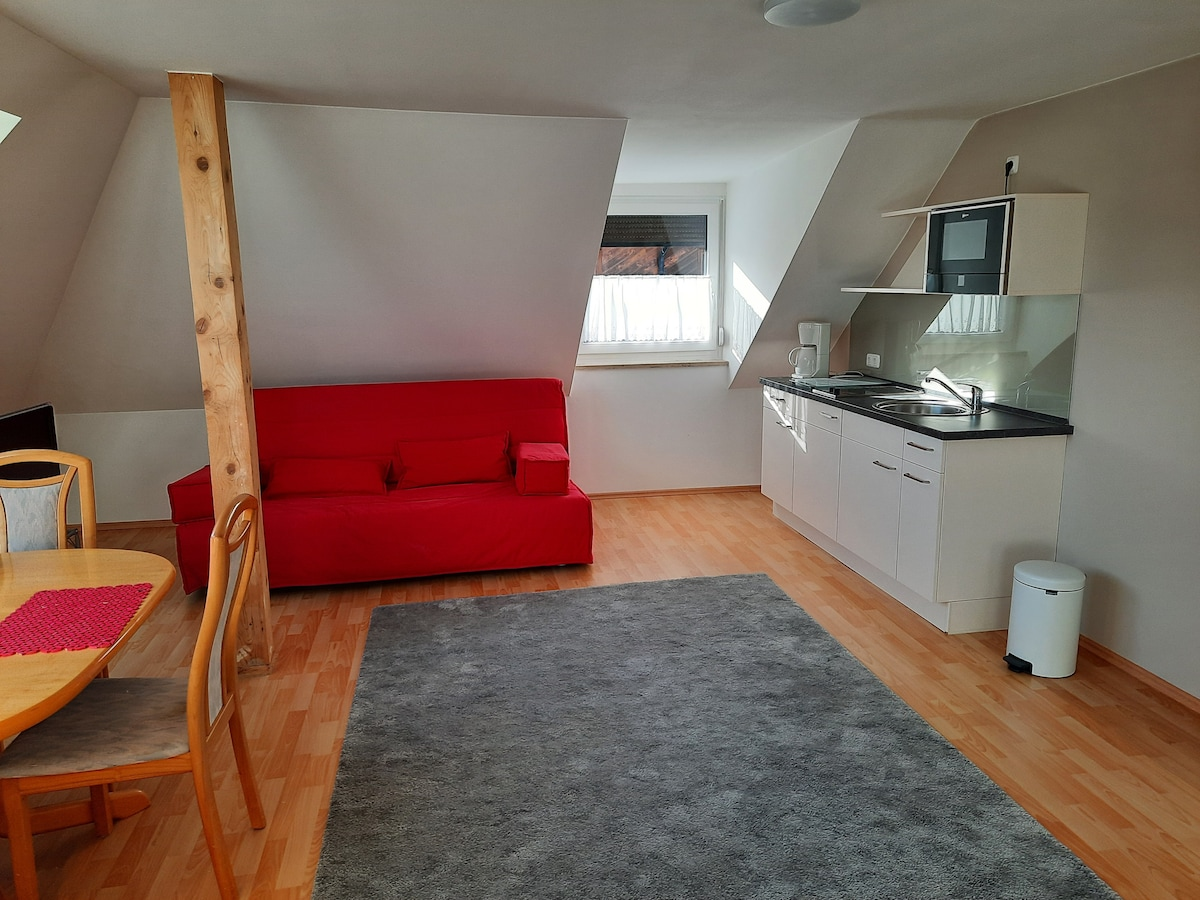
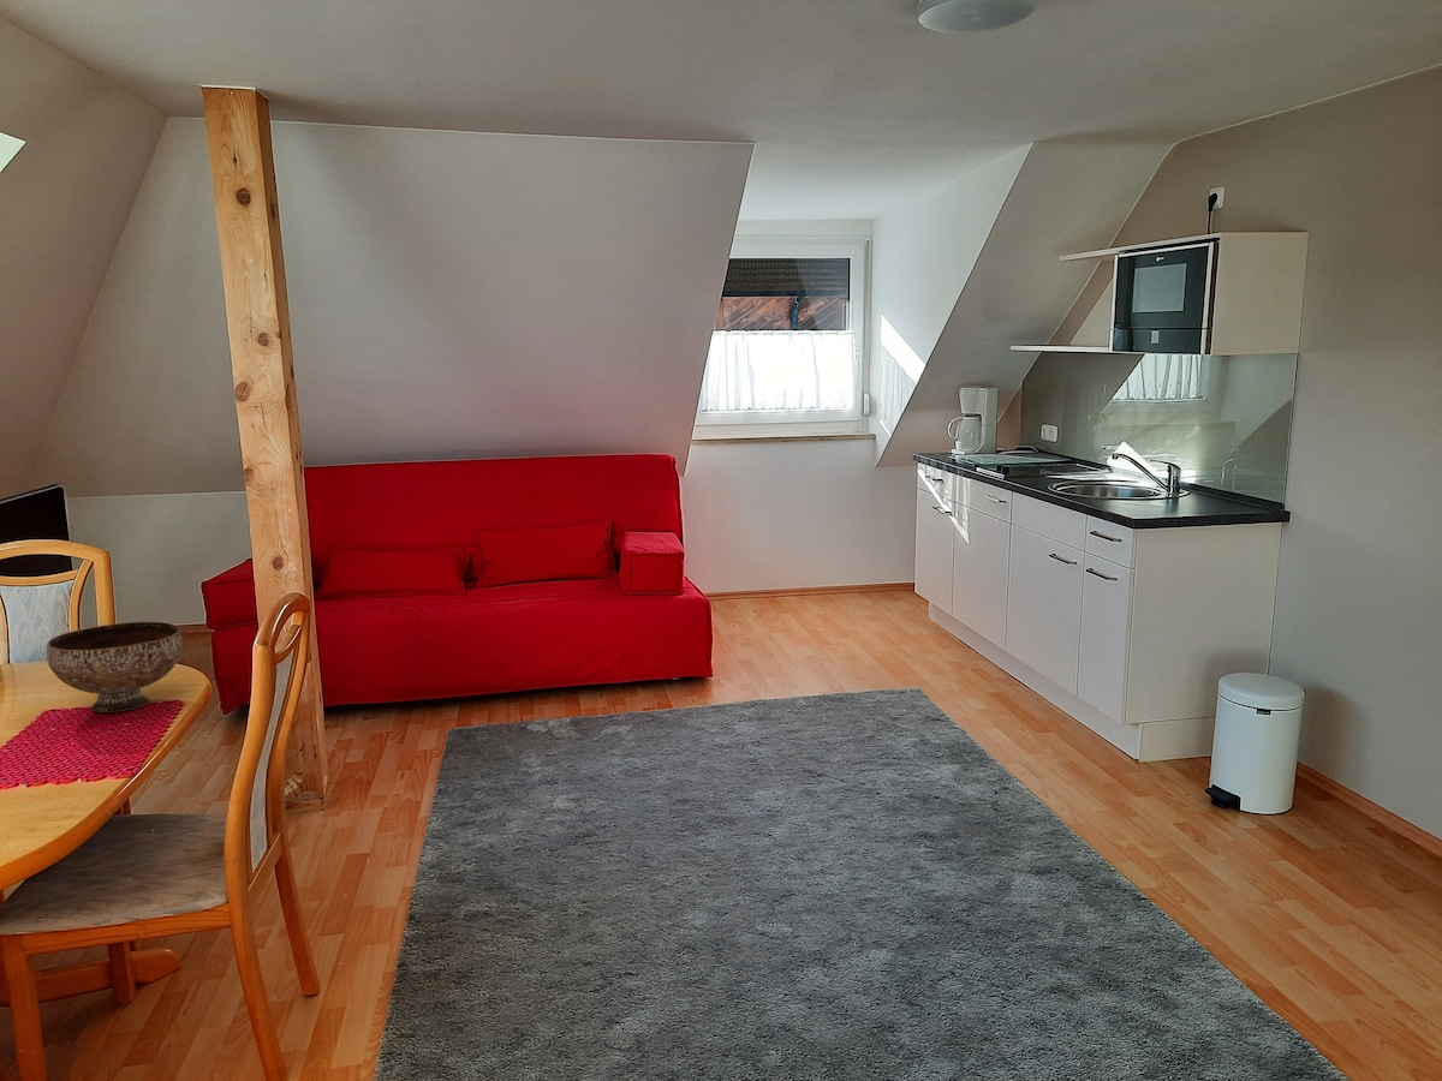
+ bowl (118, 669)
